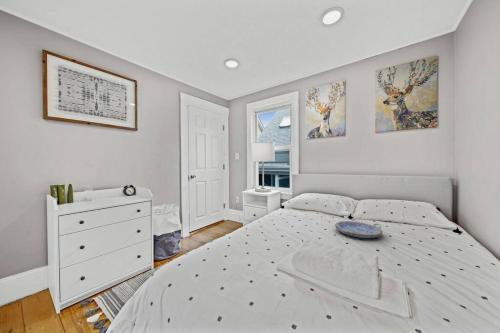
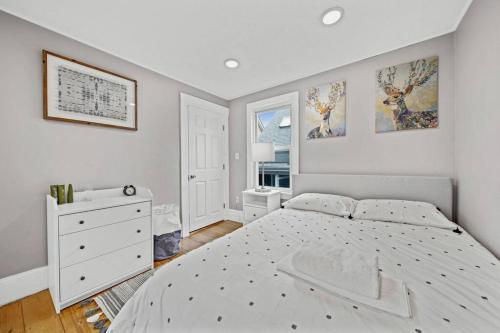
- serving tray (357, 228)
